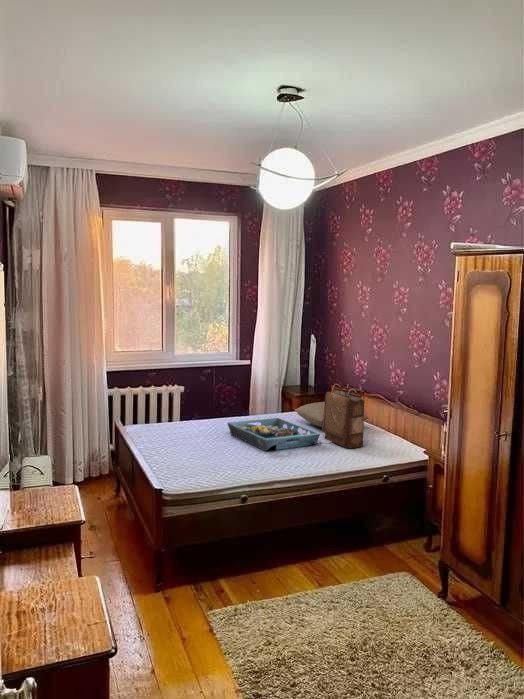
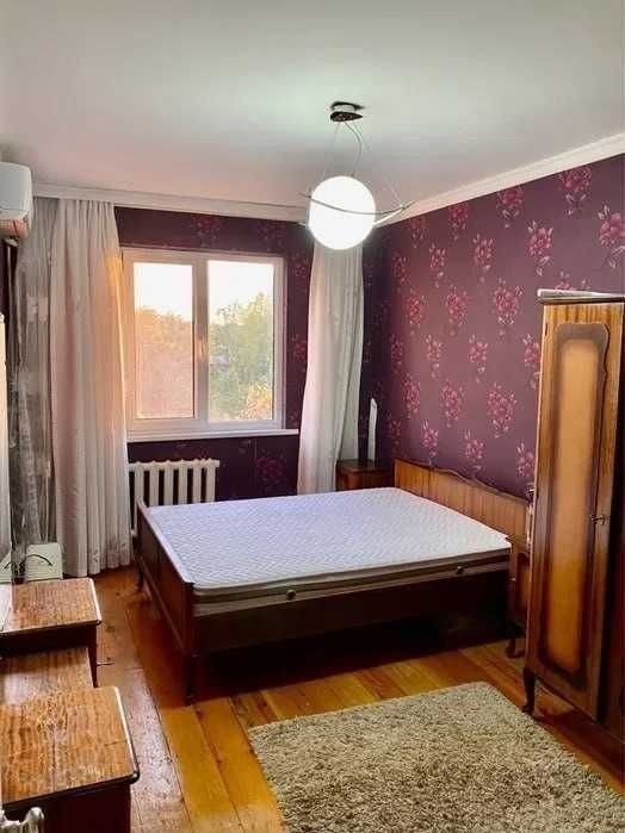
- pillow (323, 414)
- serving tray (271, 432)
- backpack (343, 414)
